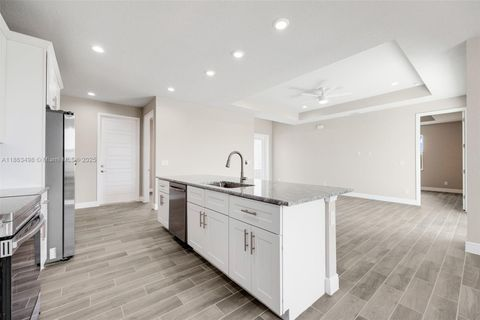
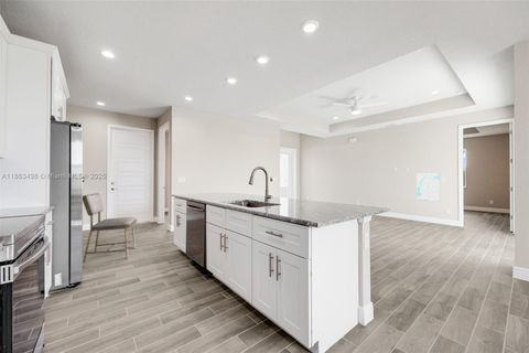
+ wall art (428, 186)
+ dining chair (111, 224)
